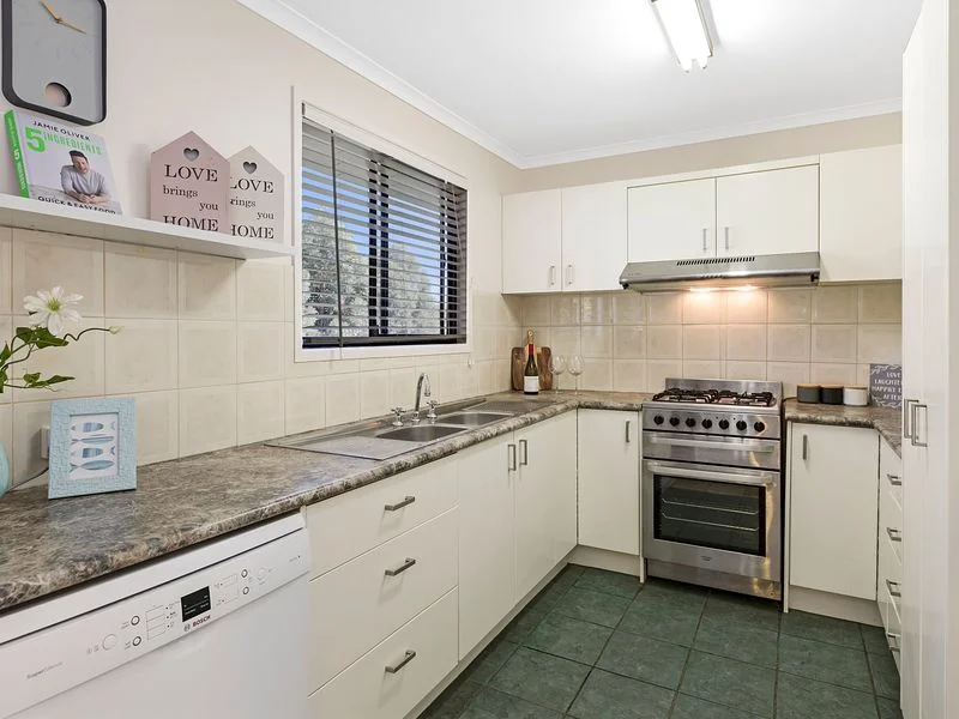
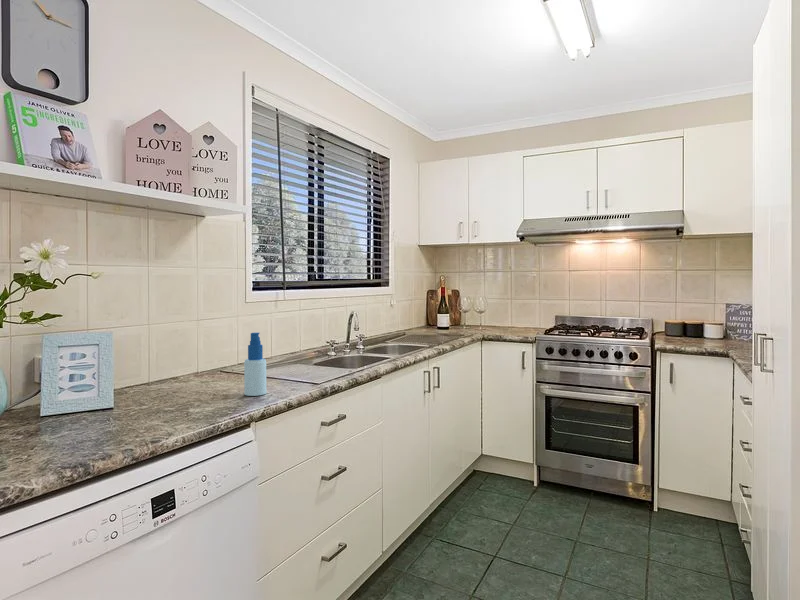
+ spray bottle (255, 363)
